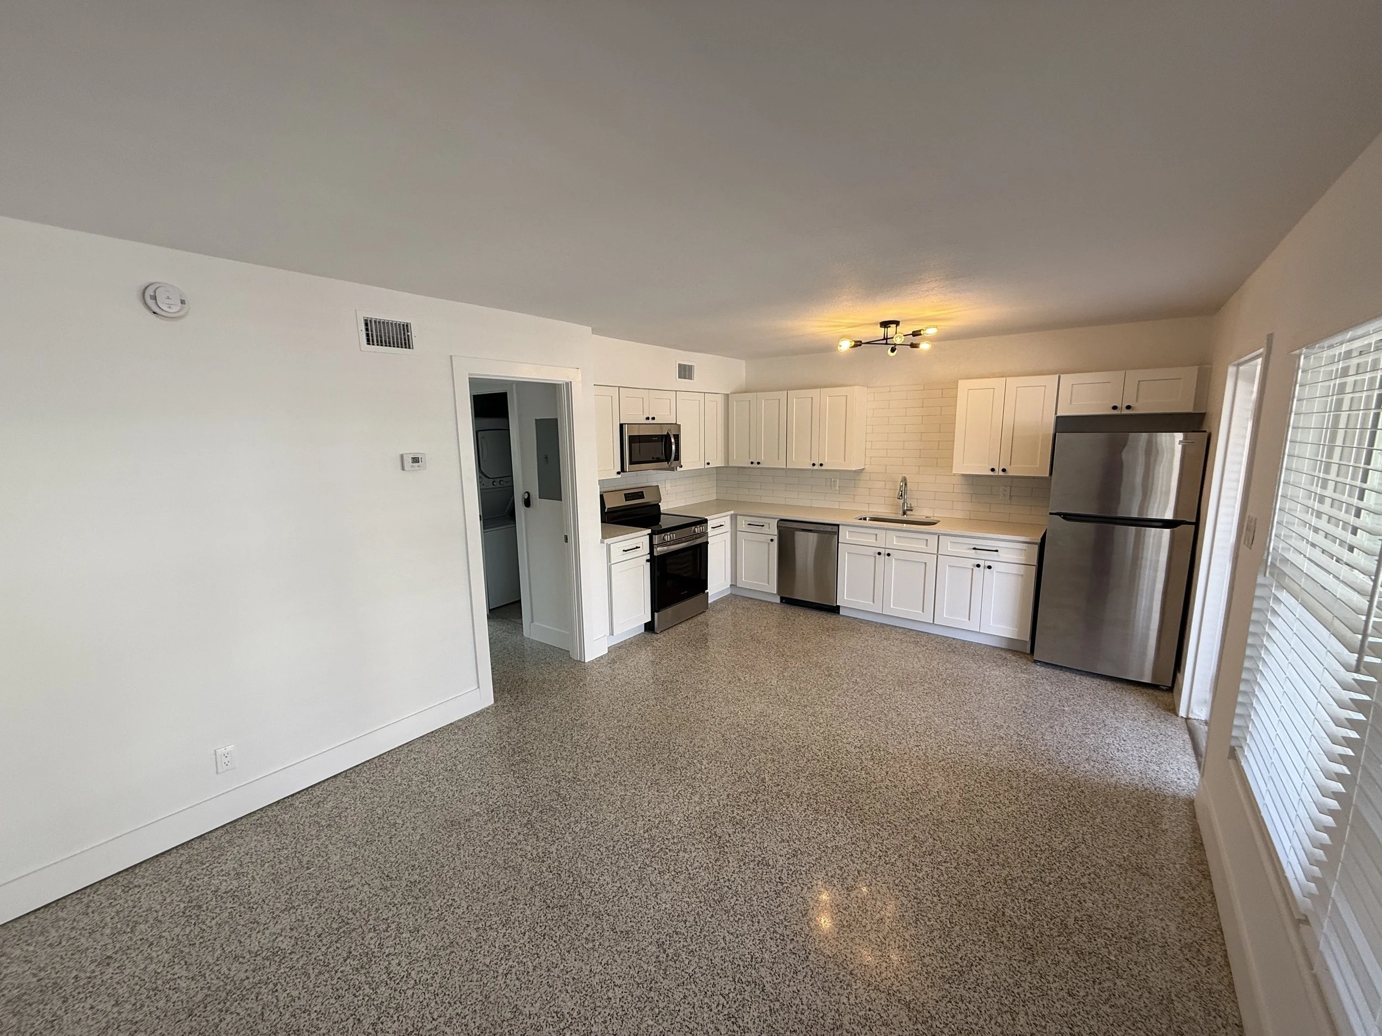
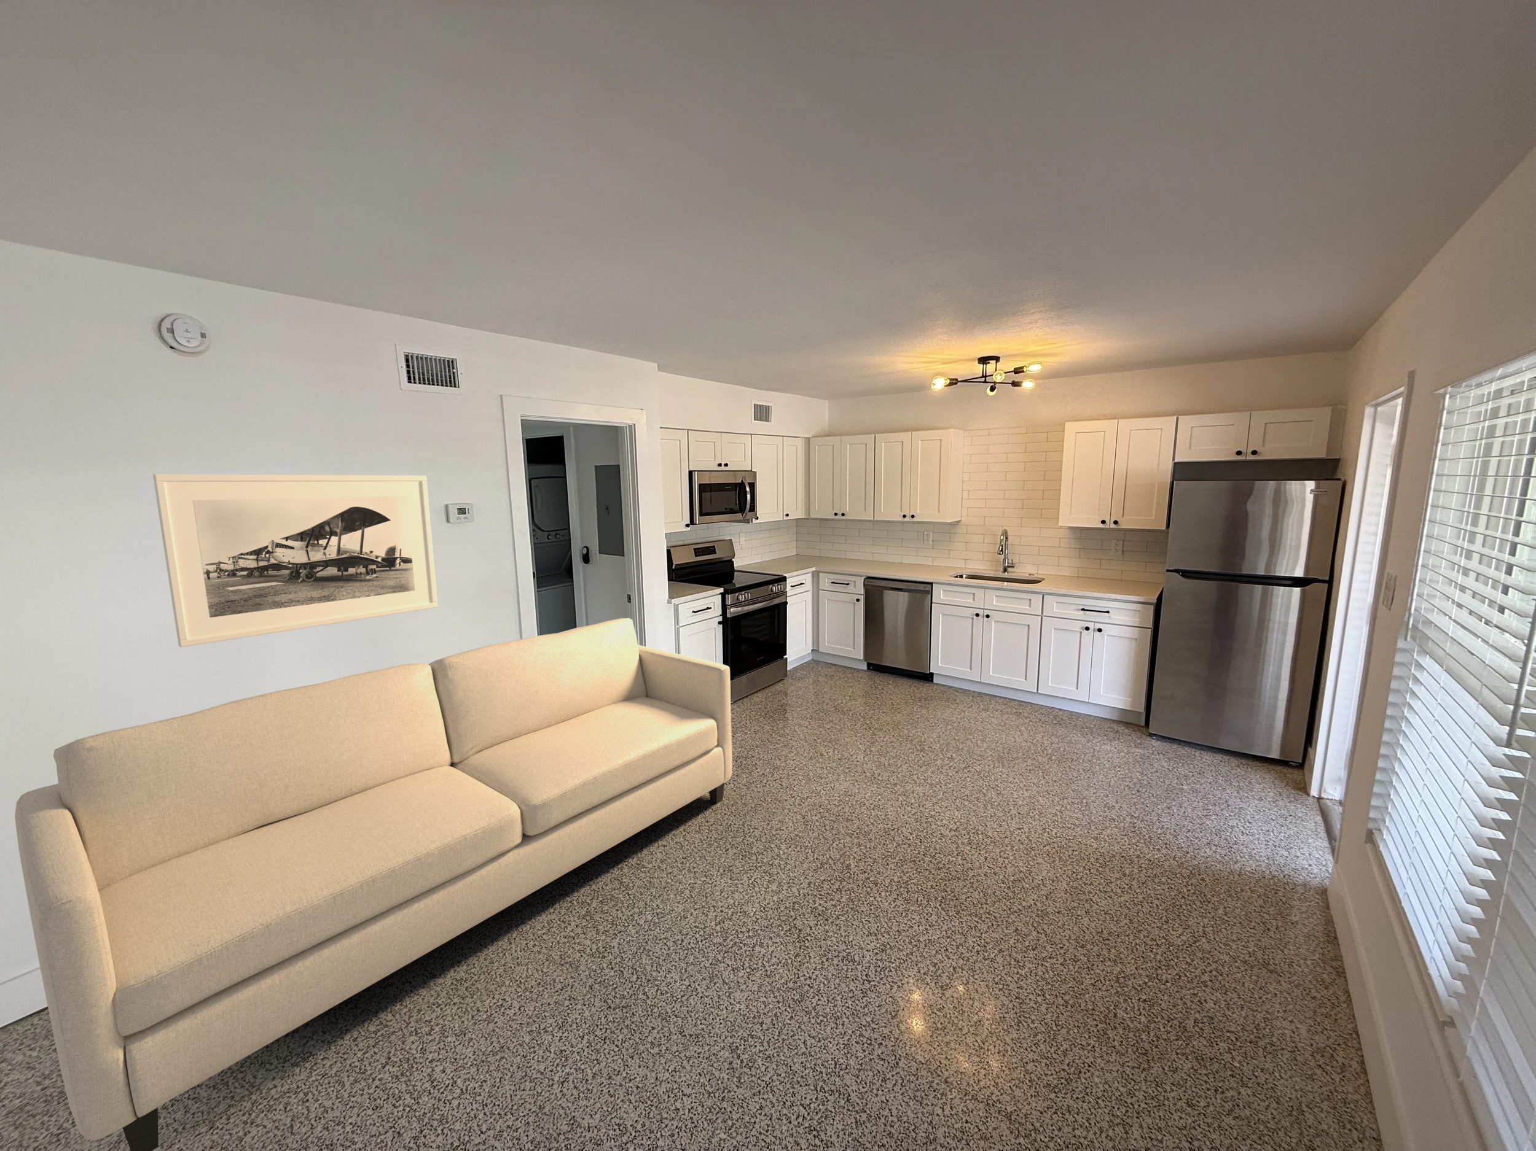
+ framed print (317, 550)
+ sofa (469, 776)
